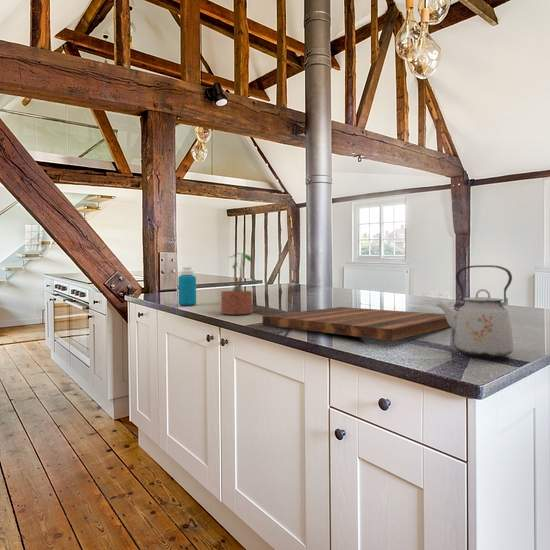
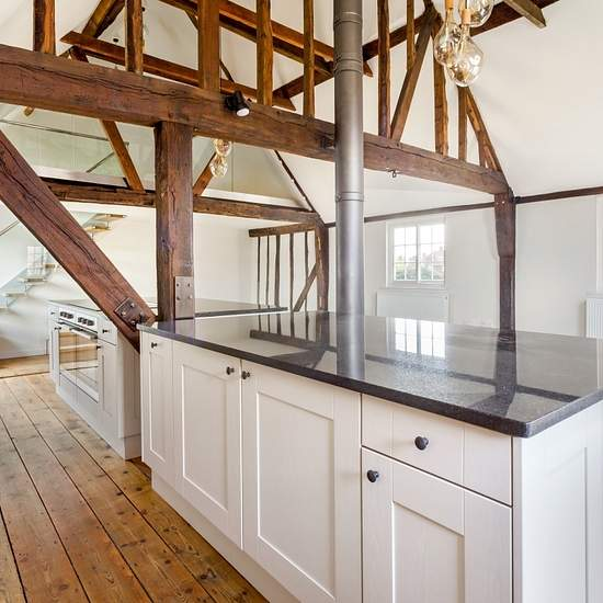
- bottle (187, 286)
- potted plant (240, 282)
- cutting board (360, 319)
- kettle (472, 309)
